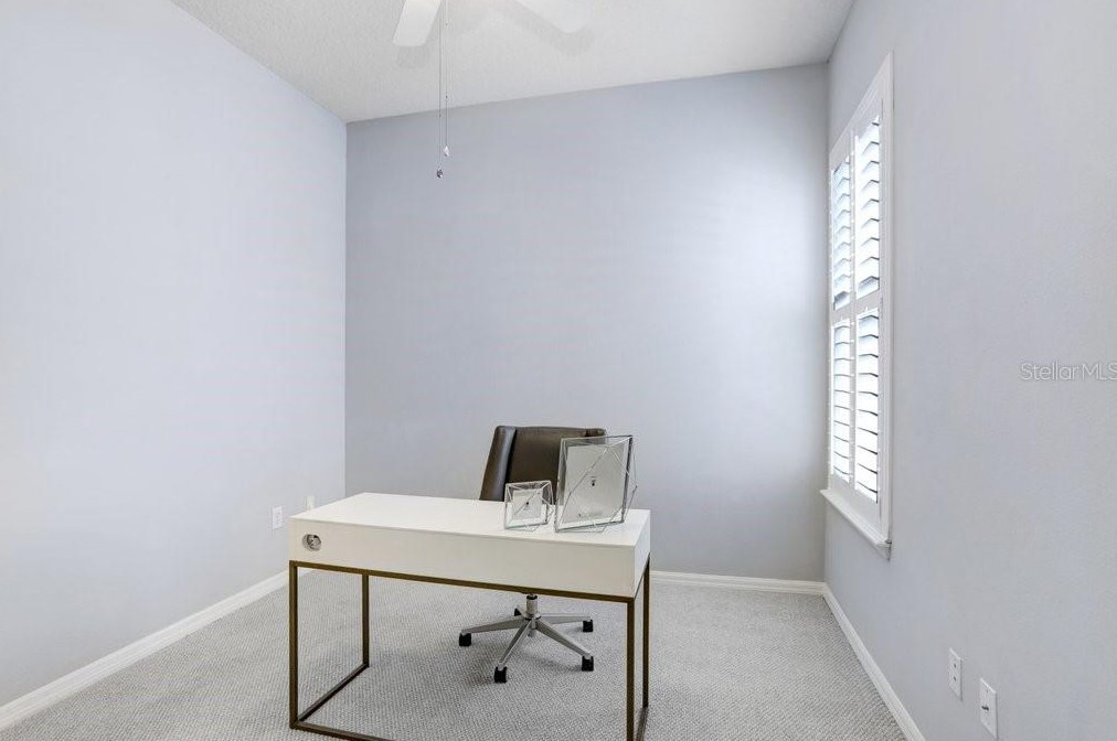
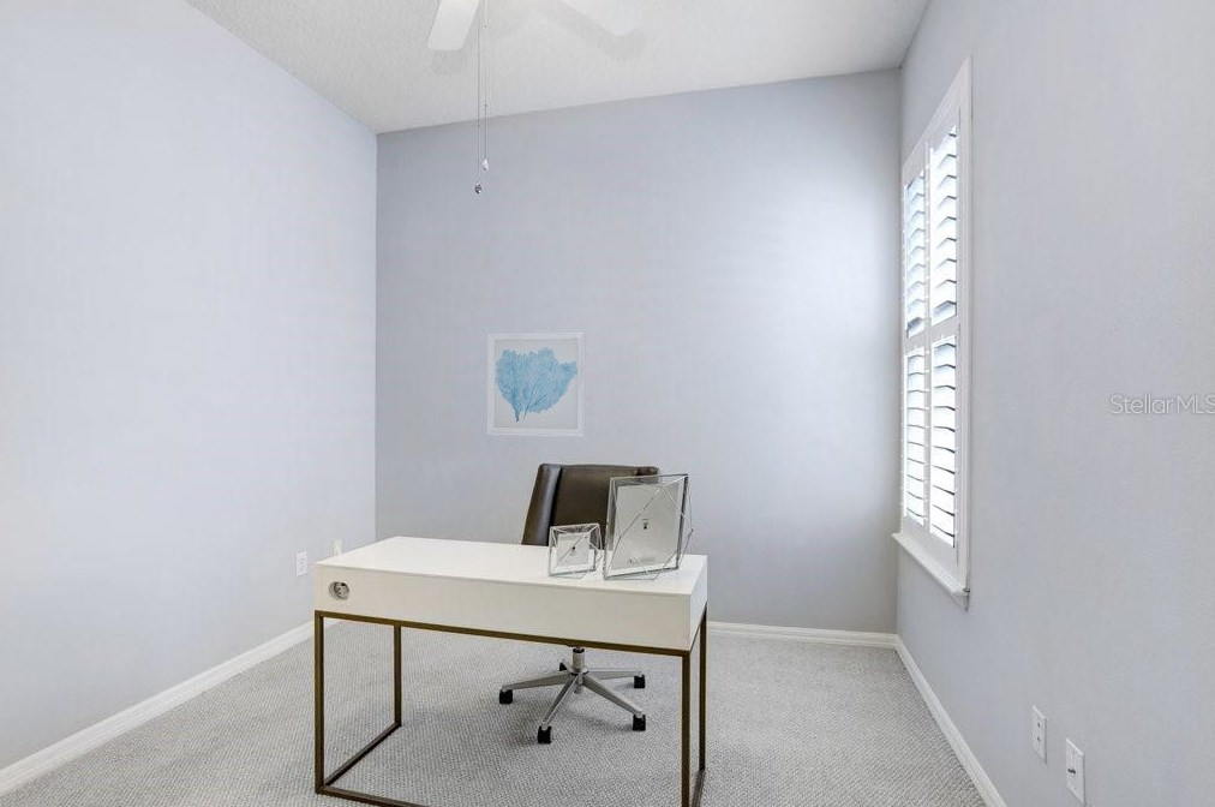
+ wall art (535, 384)
